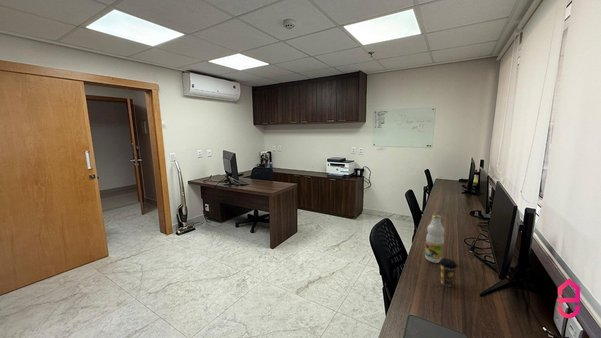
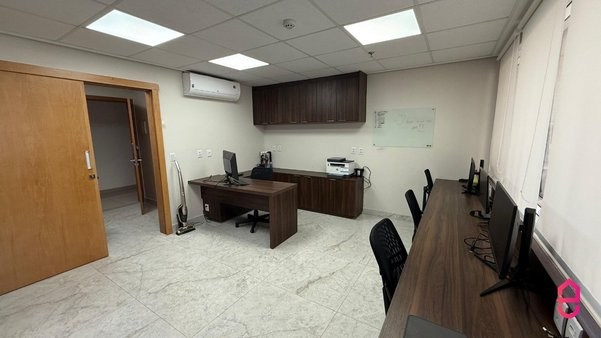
- bottle (435, 237)
- coffee cup (447, 272)
